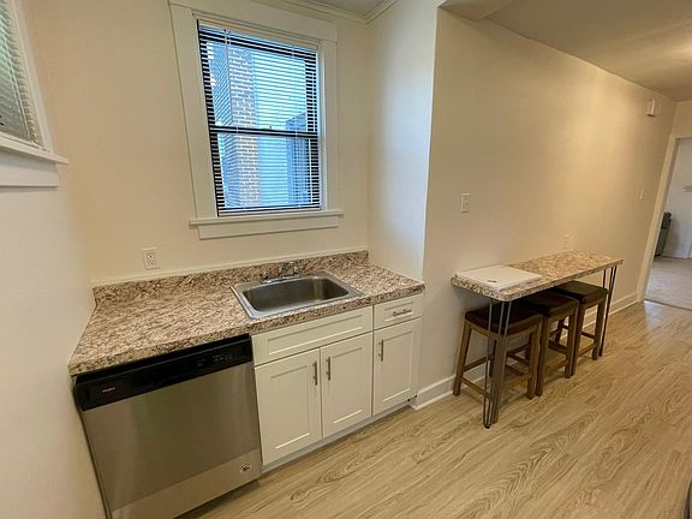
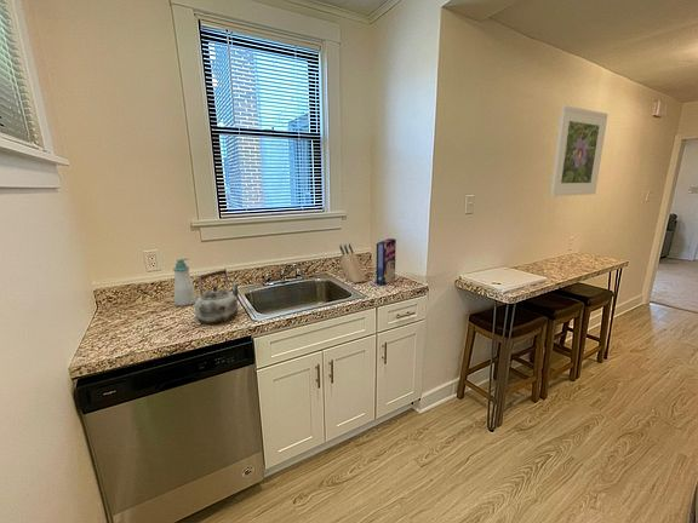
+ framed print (579, 154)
+ kettle (219, 293)
+ knife block (351, 262)
+ cereal box (385, 260)
+ soap bottle (183, 281)
